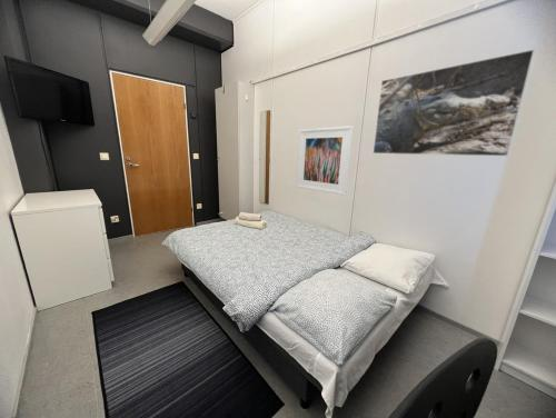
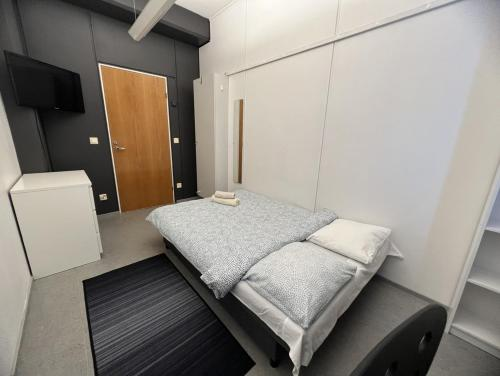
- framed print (321, 160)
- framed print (436, 112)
